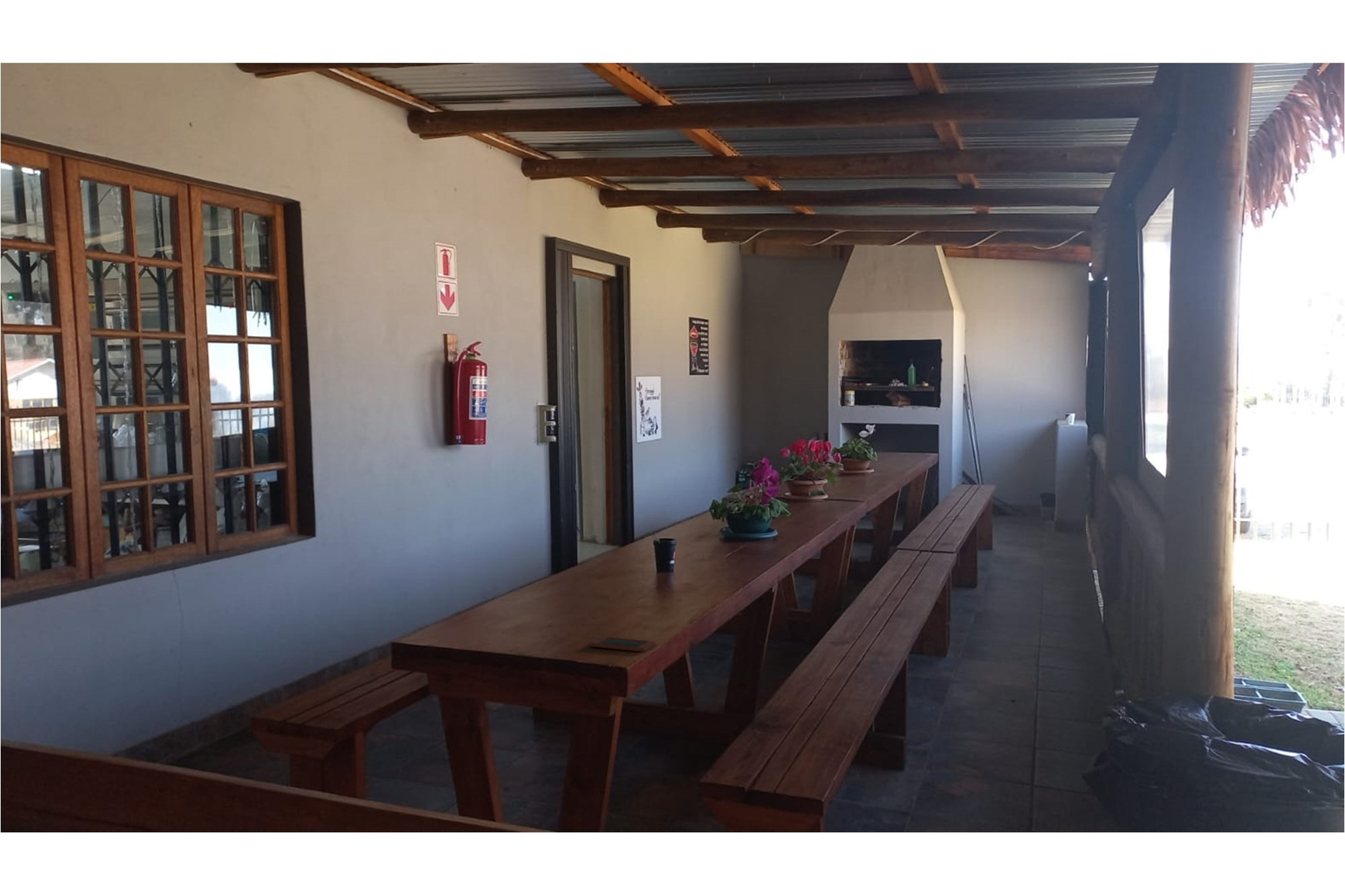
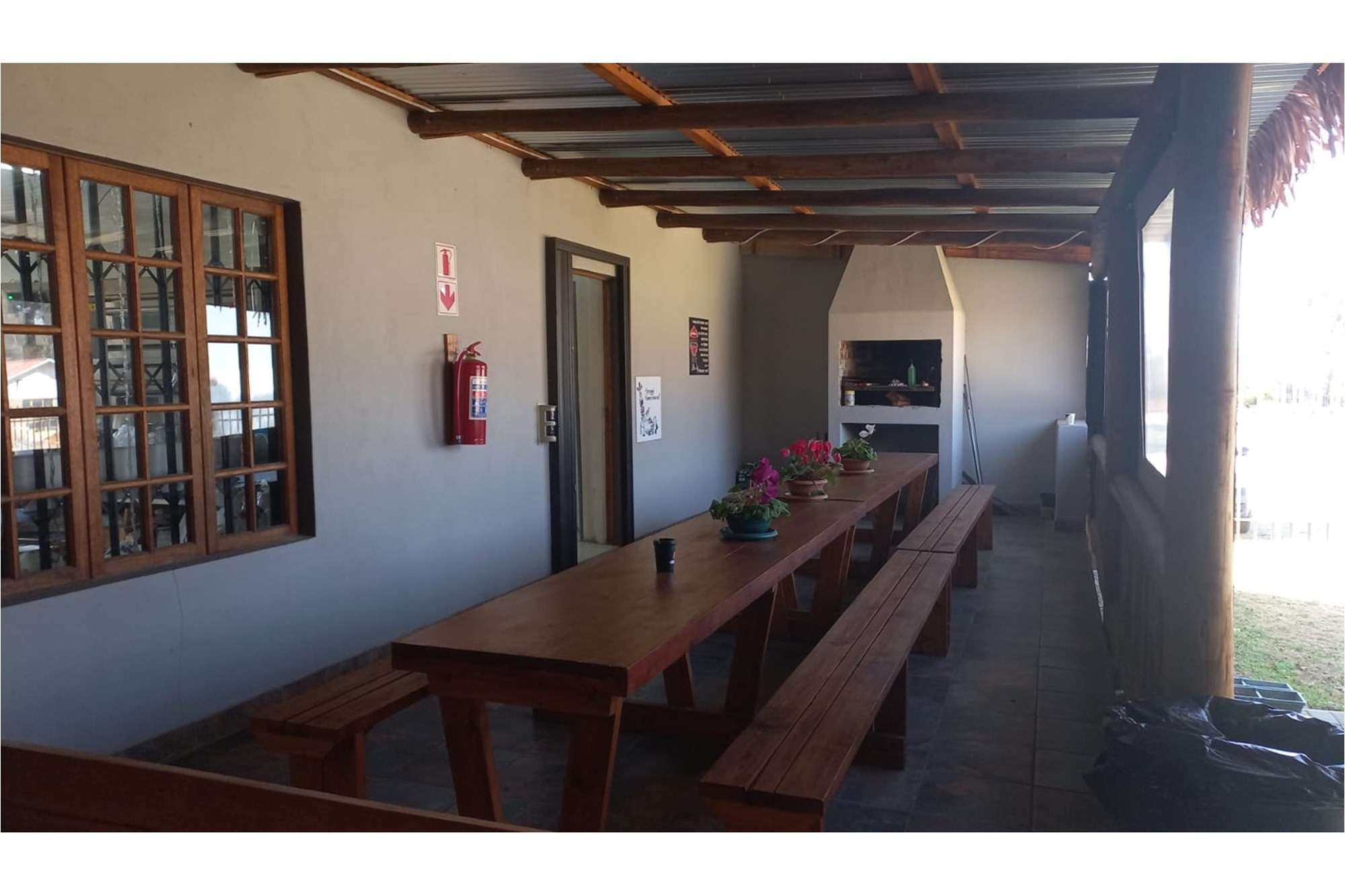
- smartphone (622, 644)
